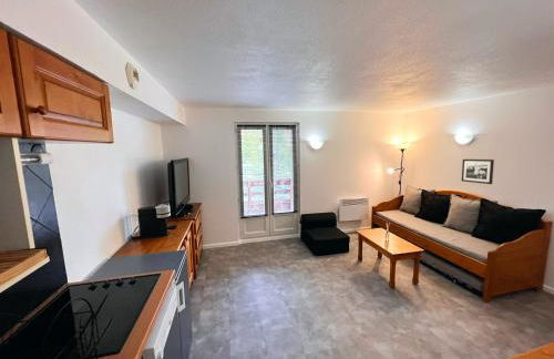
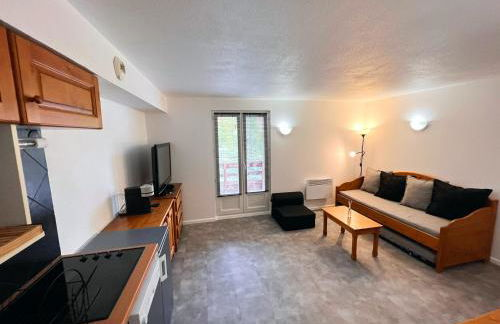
- picture frame (476, 171)
